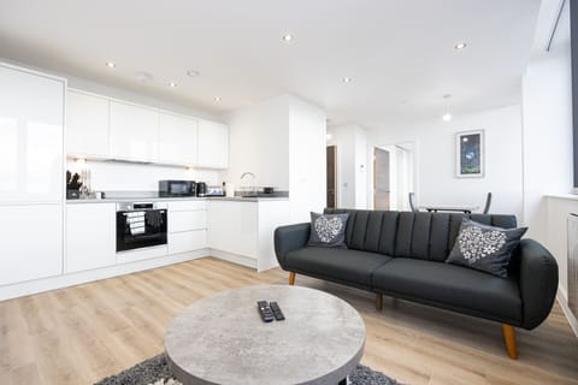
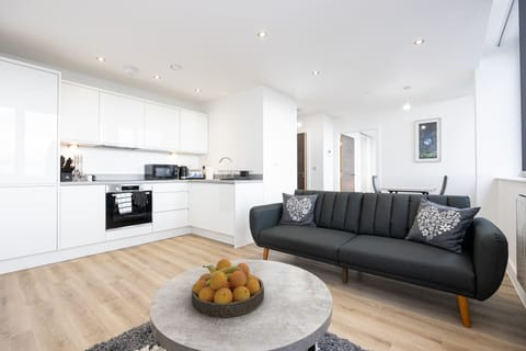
+ fruit bowl (228, 281)
